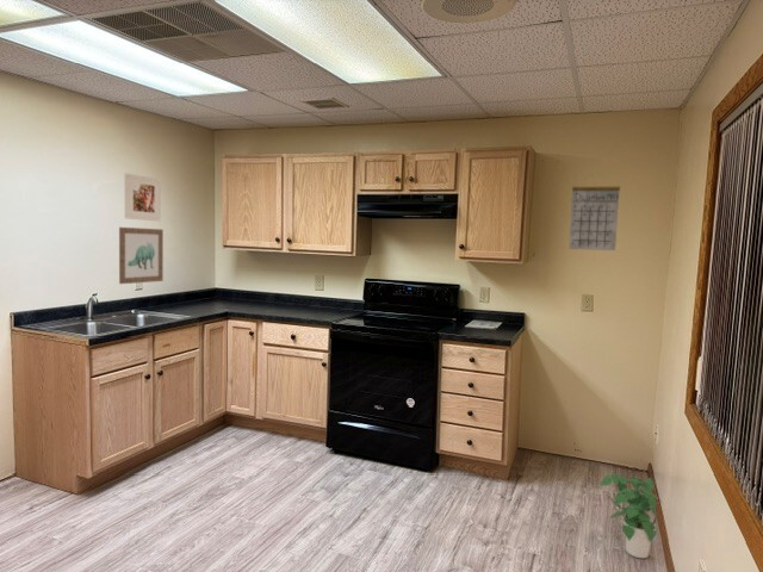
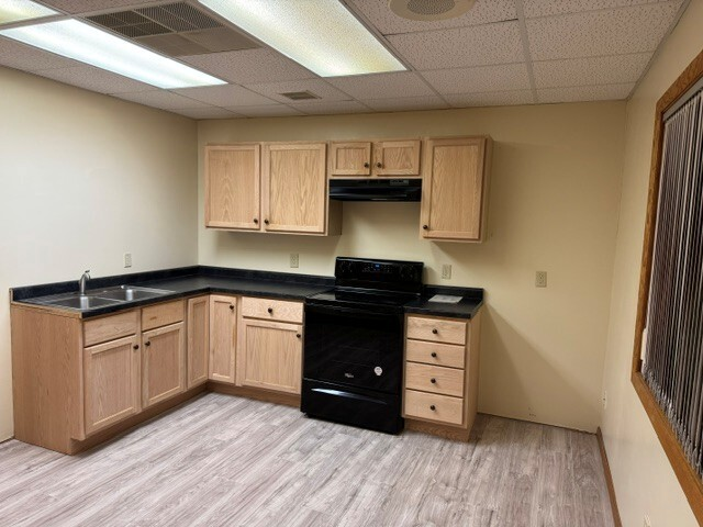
- wall art (142, 255)
- calendar (594, 210)
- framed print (143, 198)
- potted plant (632, 514)
